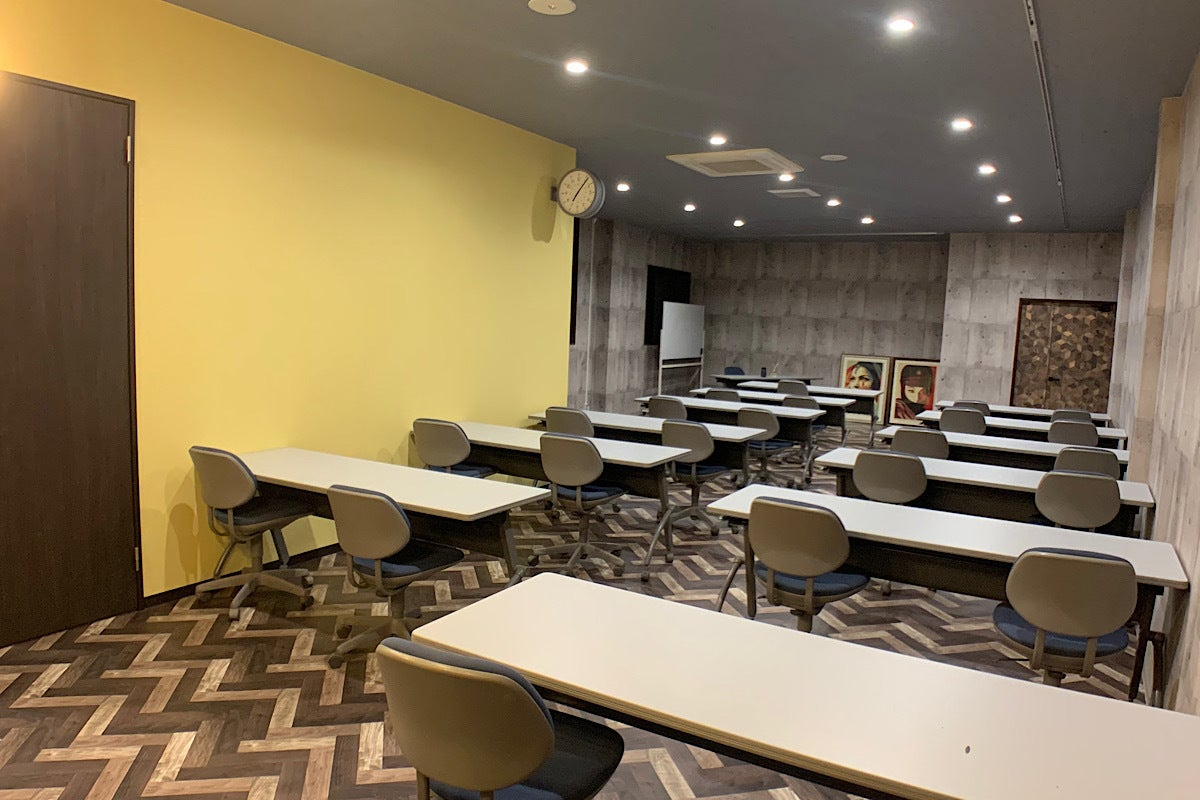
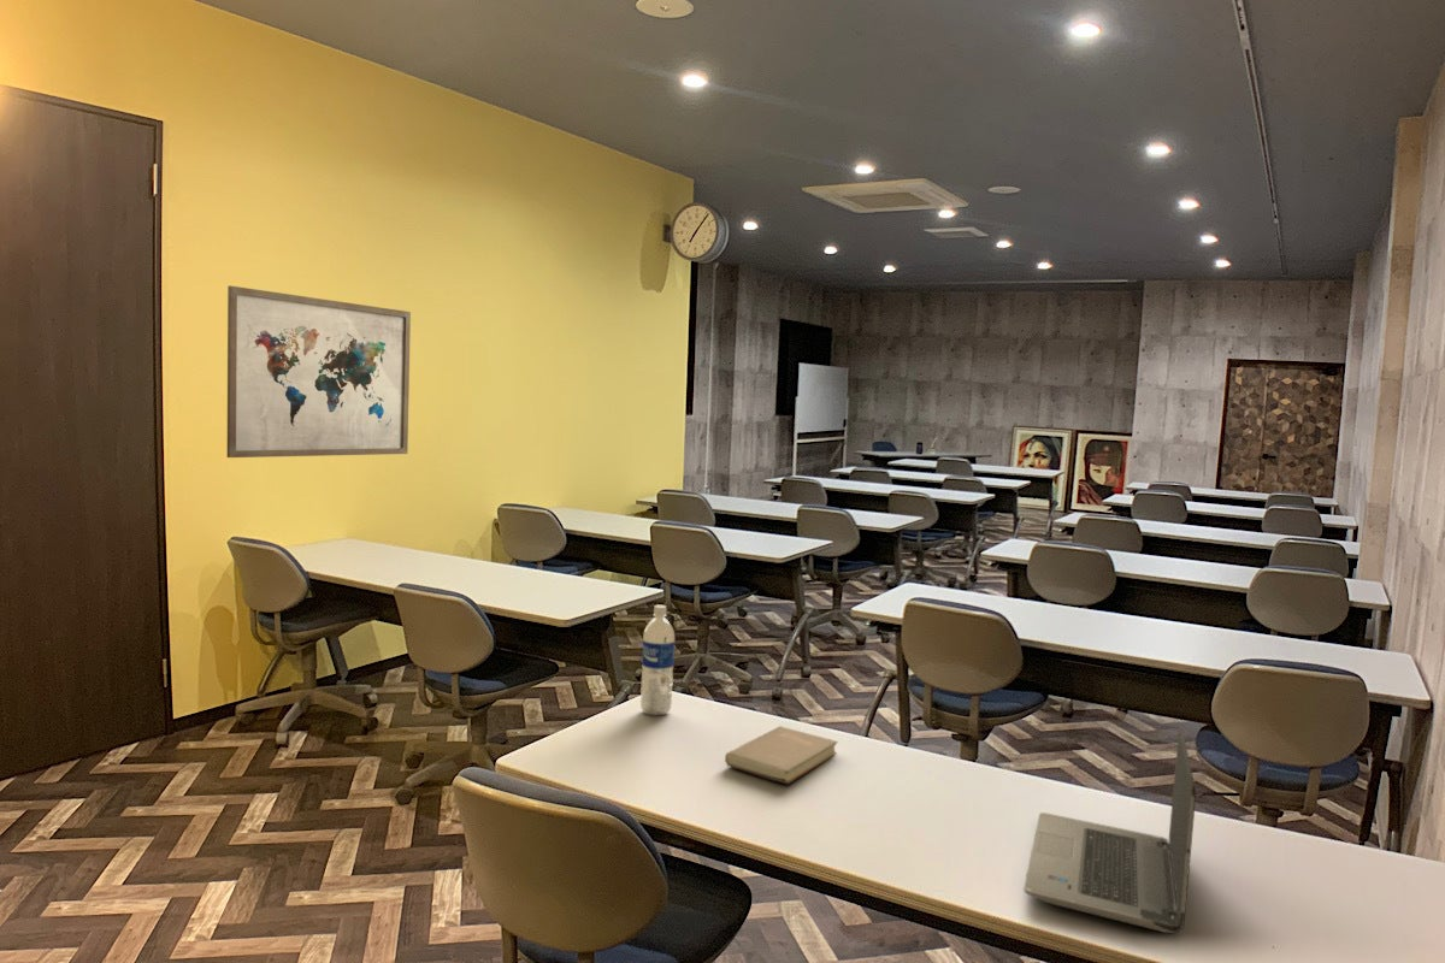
+ water bottle (657, 658)
+ laptop computer (1104, 825)
+ wall art (326, 378)
+ book (782, 752)
